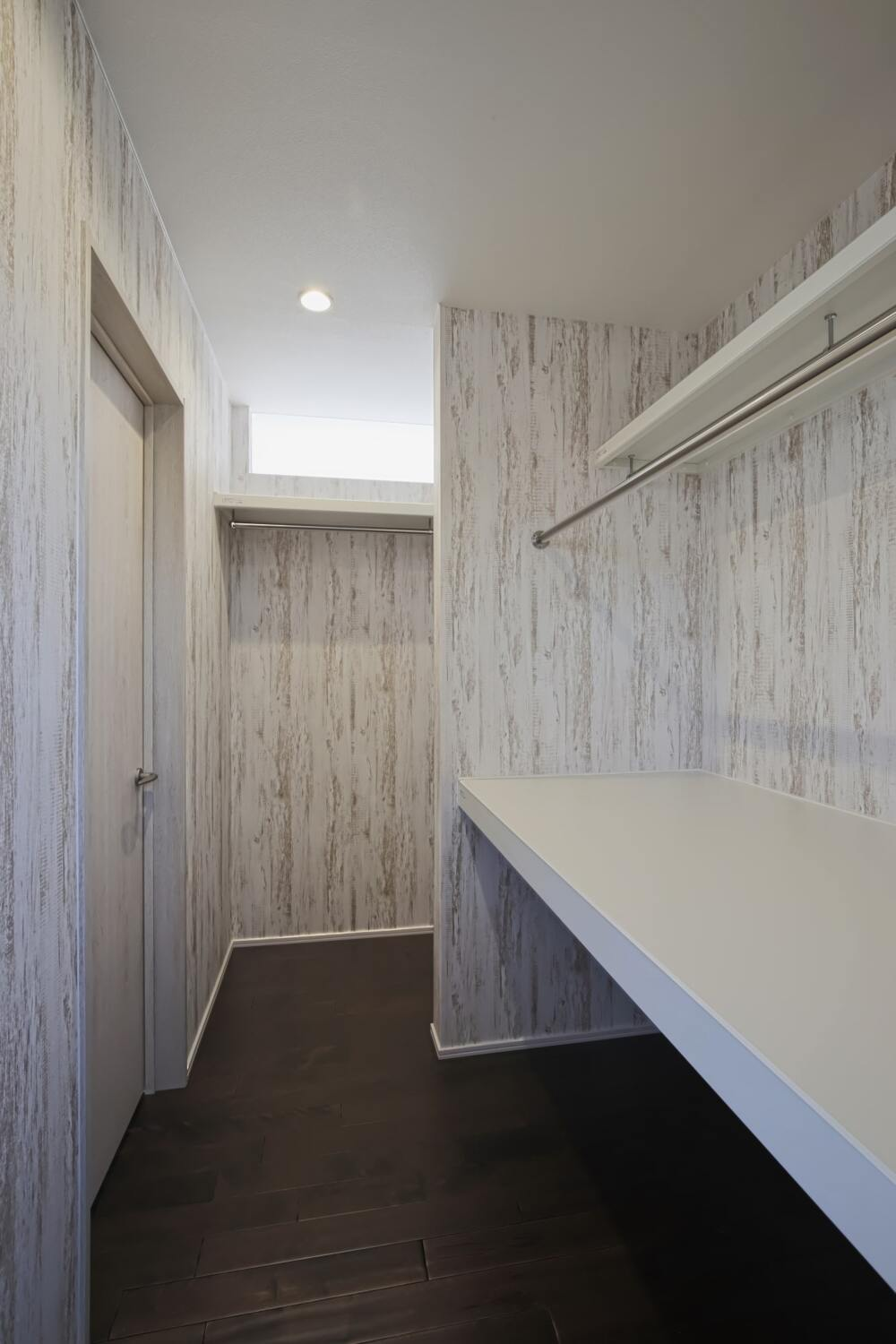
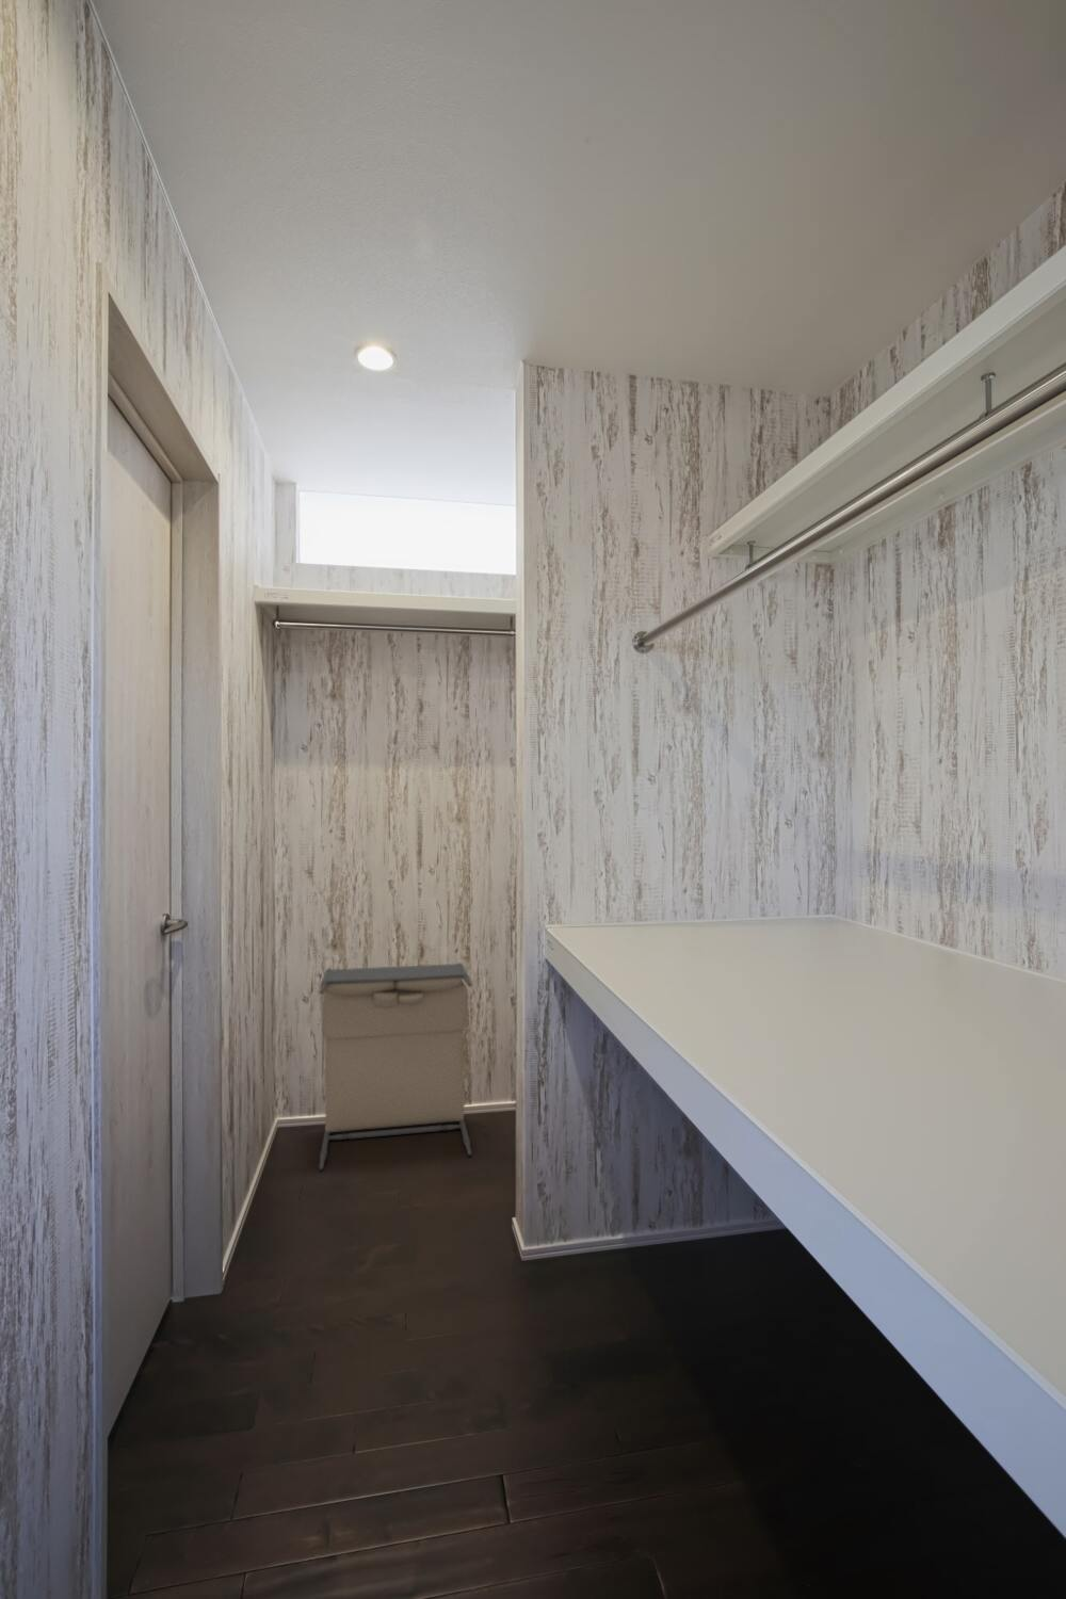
+ laundry hamper (396, 1058)
